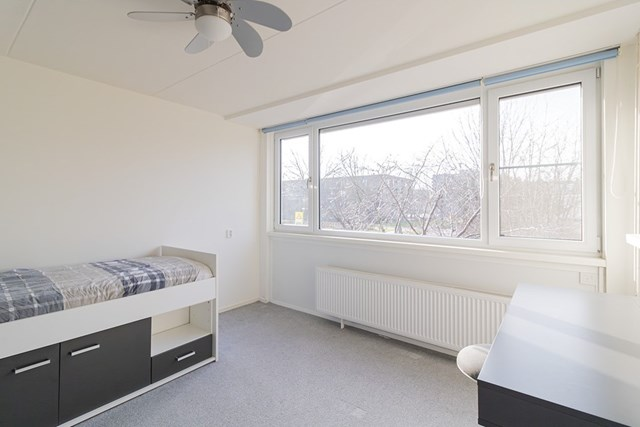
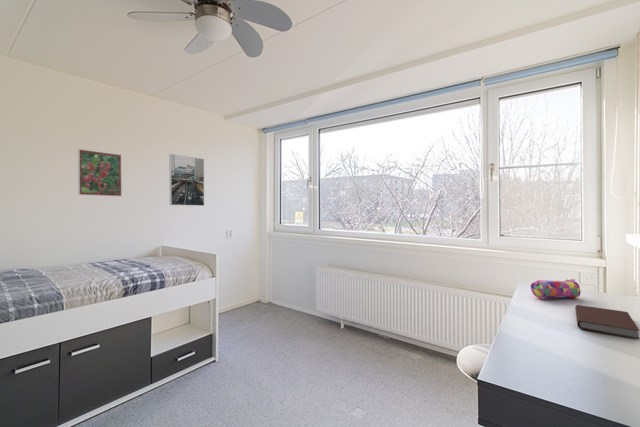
+ pencil case (555, 288)
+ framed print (100, 173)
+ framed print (187, 181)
+ book (603, 319)
